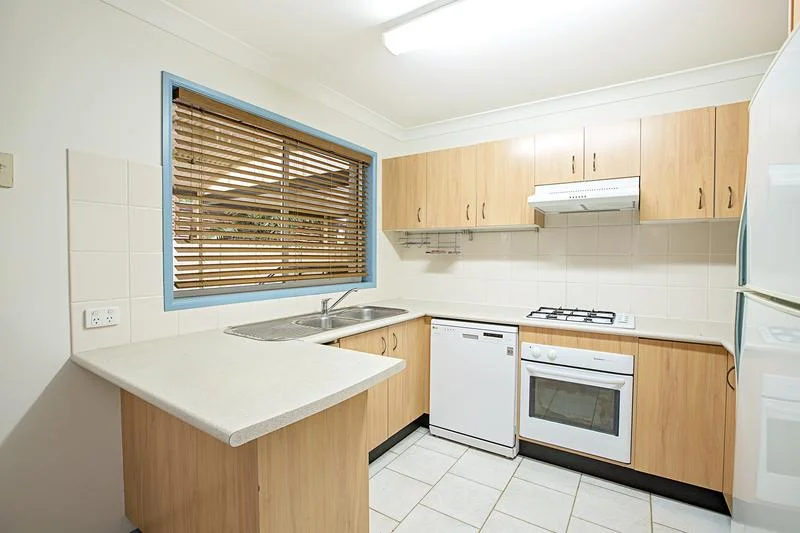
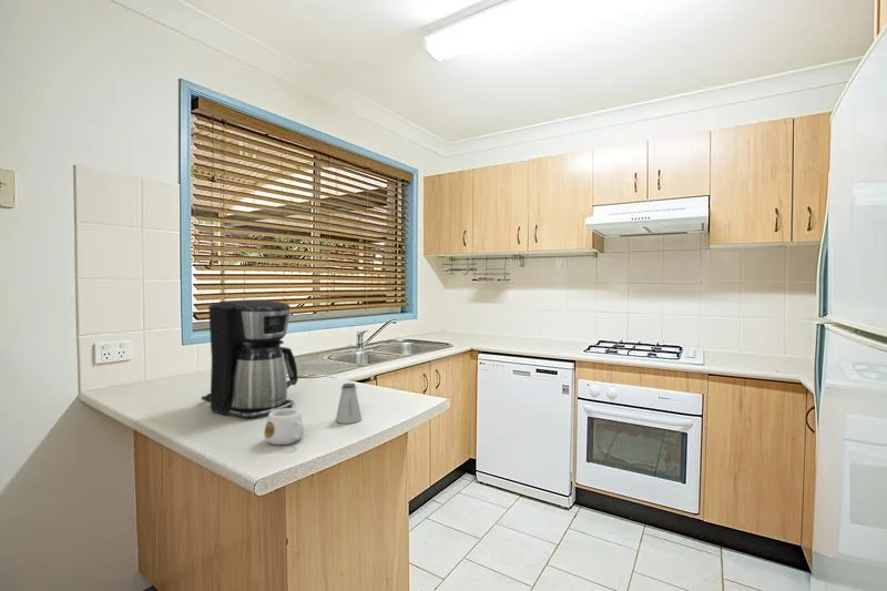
+ mug (287, 427)
+ saltshaker (348, 401)
+ coffee maker (253, 351)
